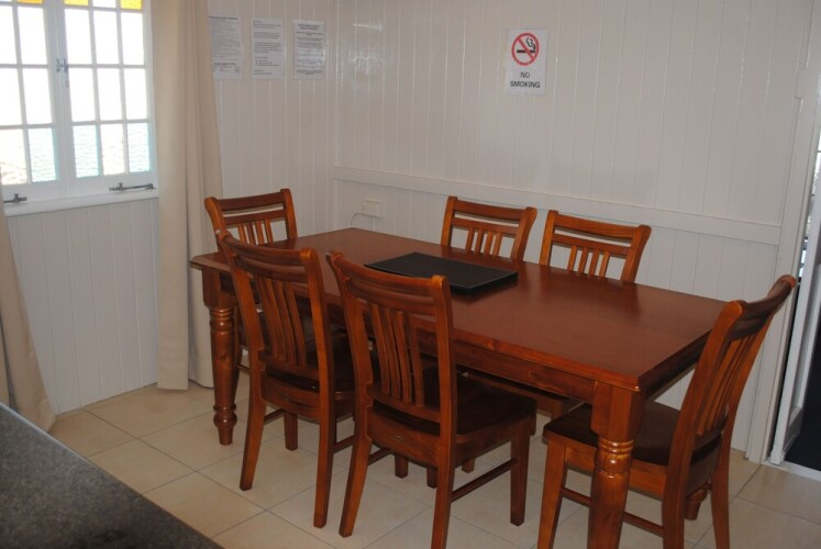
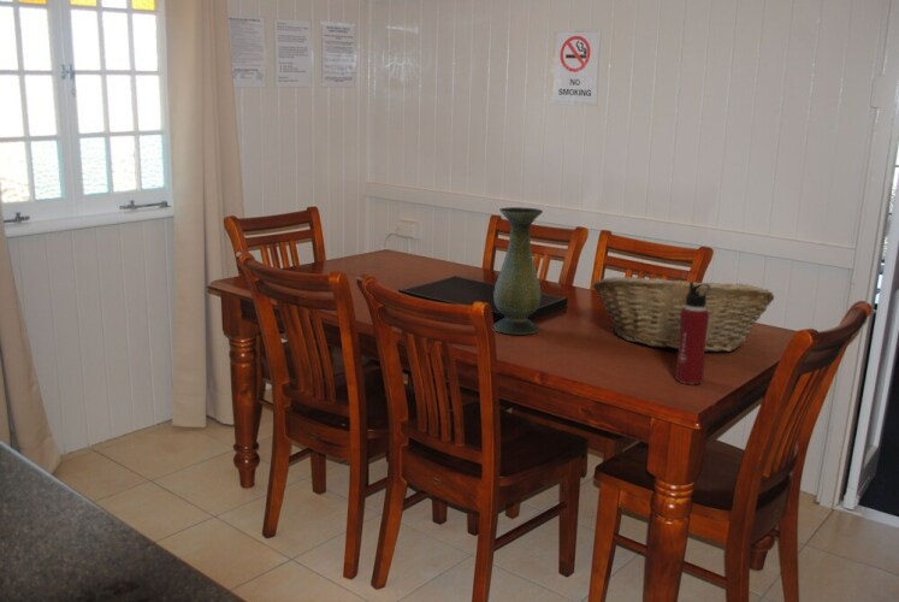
+ vase (517, 270)
+ water bottle (693, 331)
+ fruit basket (680, 305)
